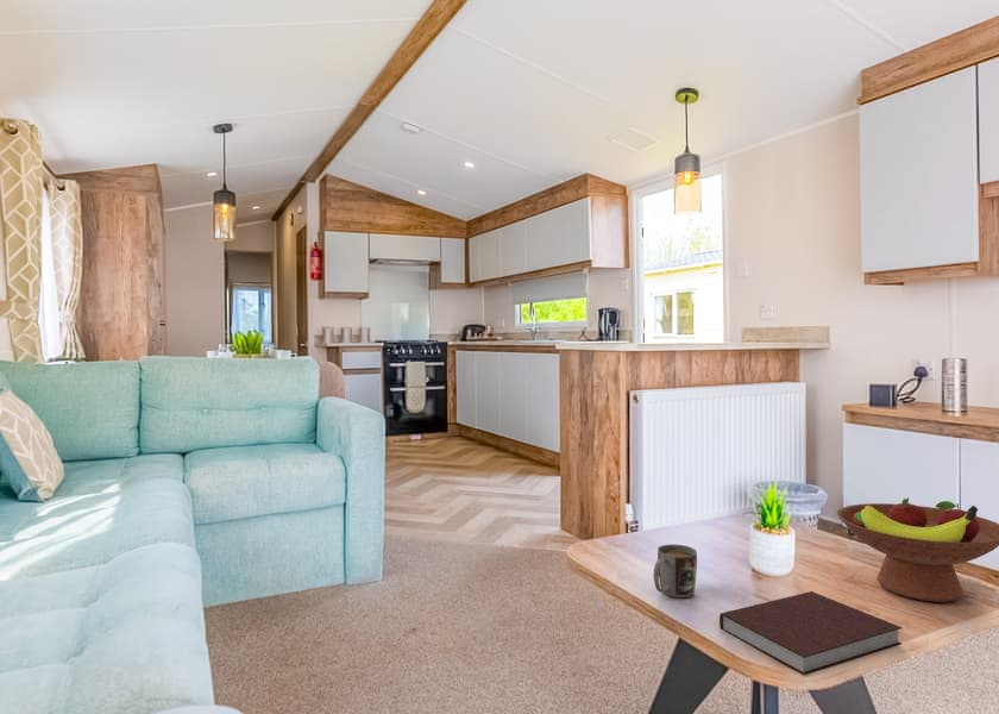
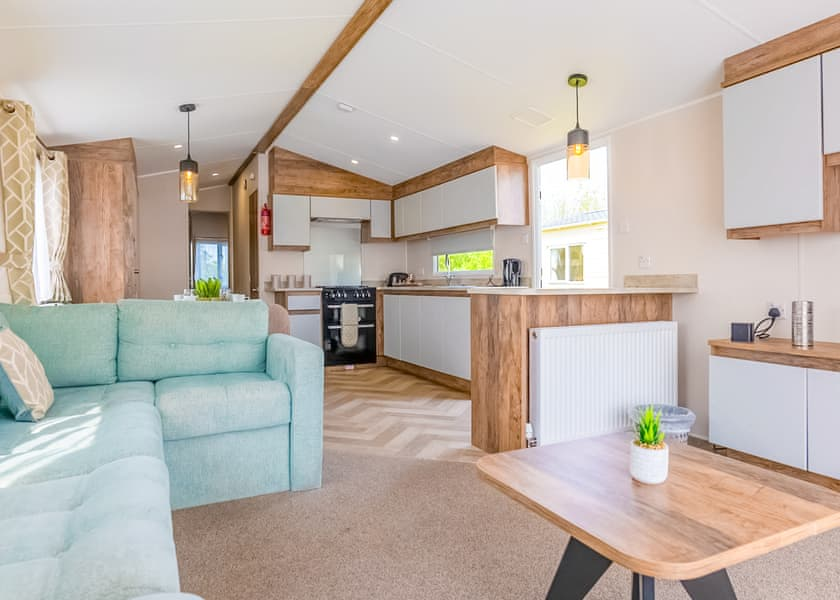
- notebook (808, 627)
- fruit bowl (918, 541)
- mug (672, 572)
